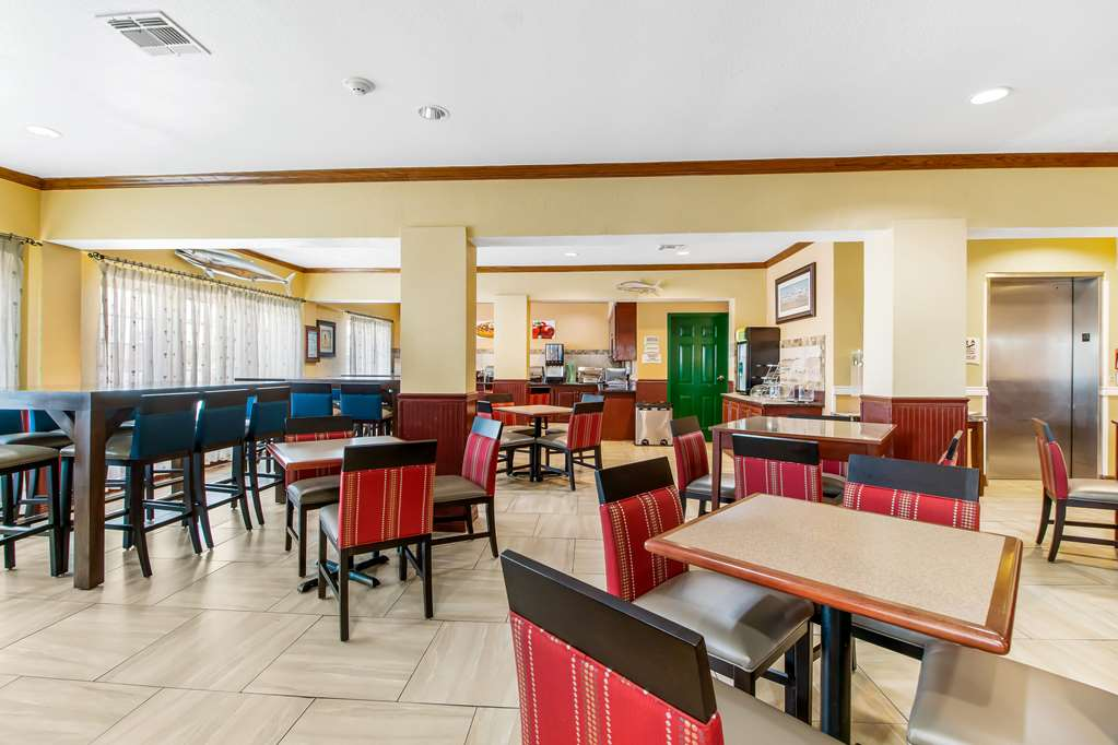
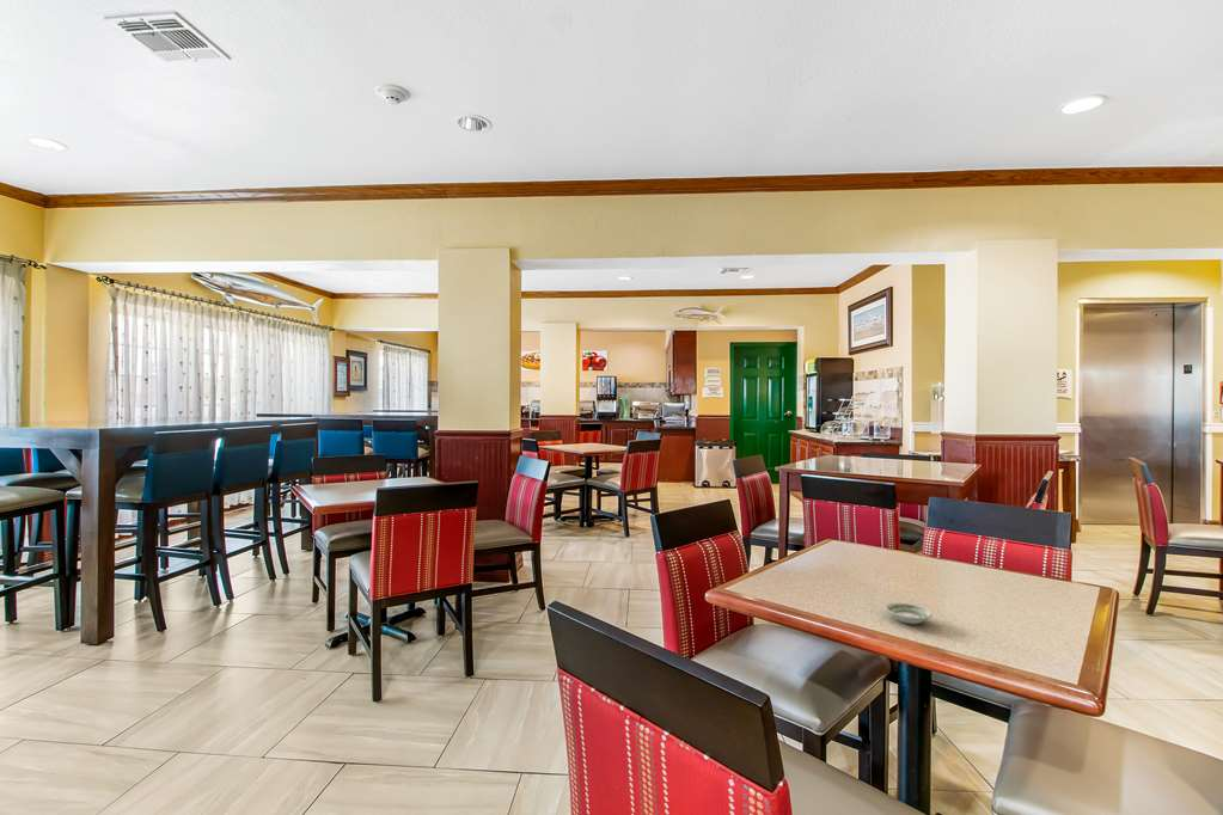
+ saucer (907, 614)
